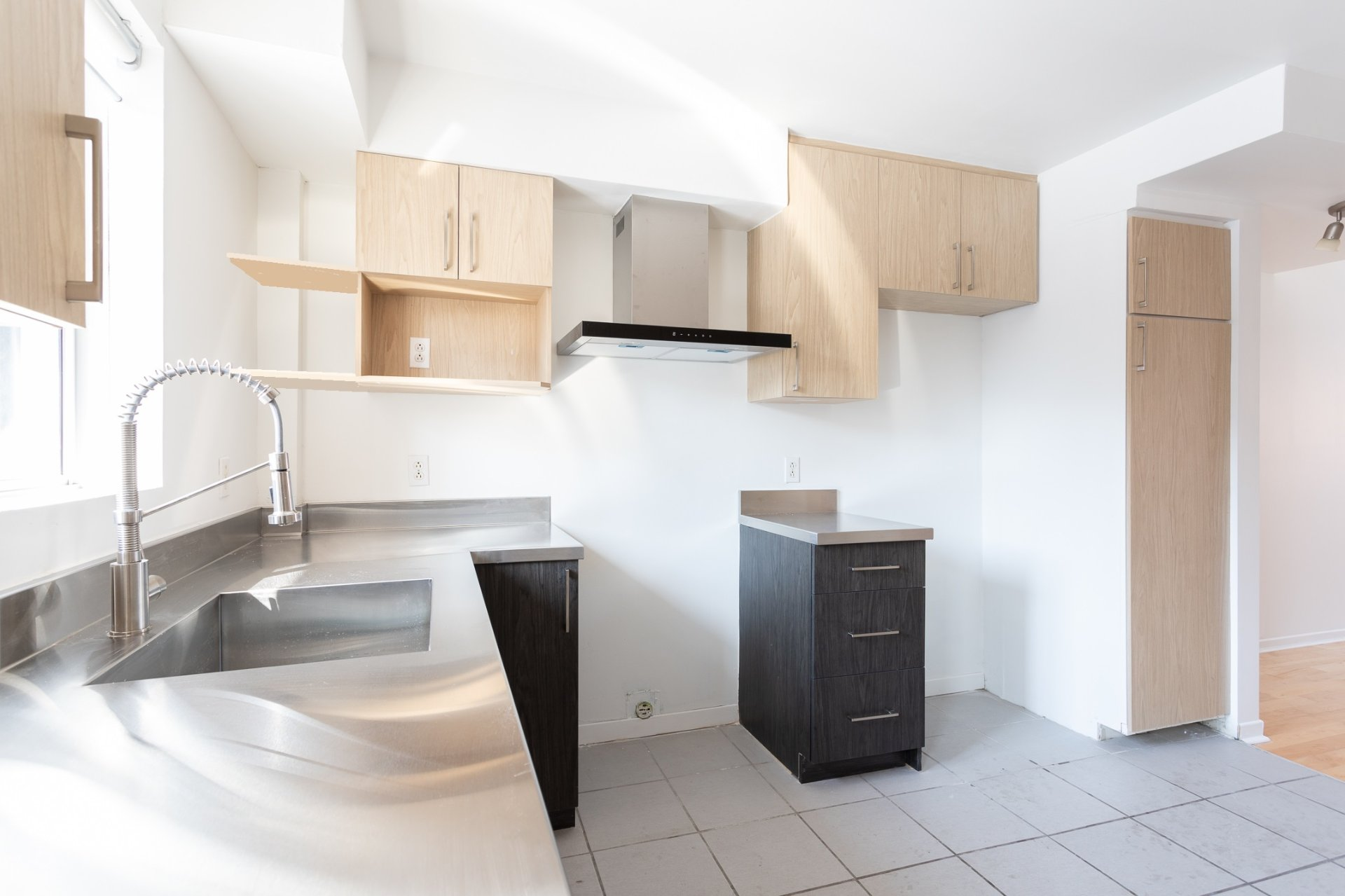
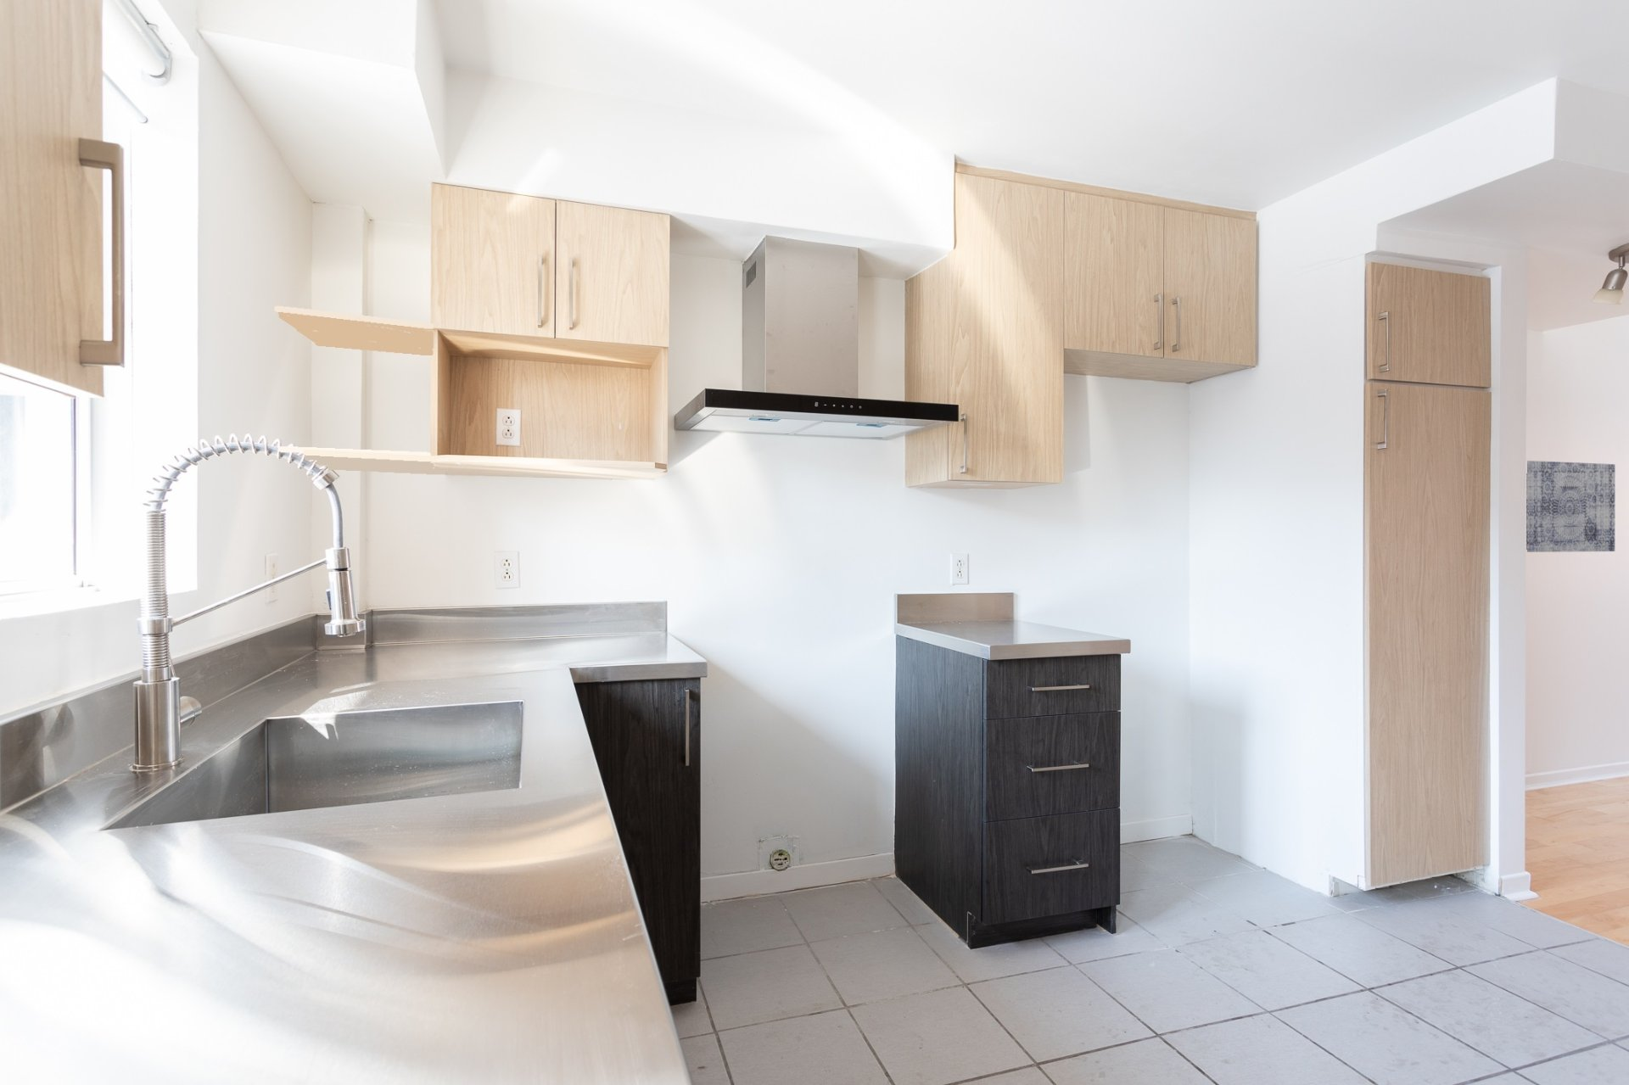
+ wall art (1567, 506)
